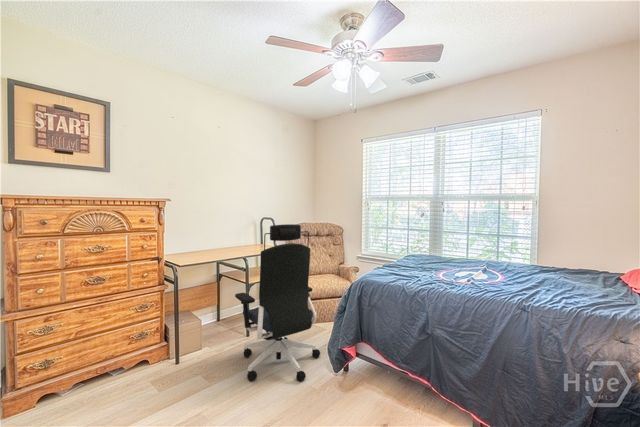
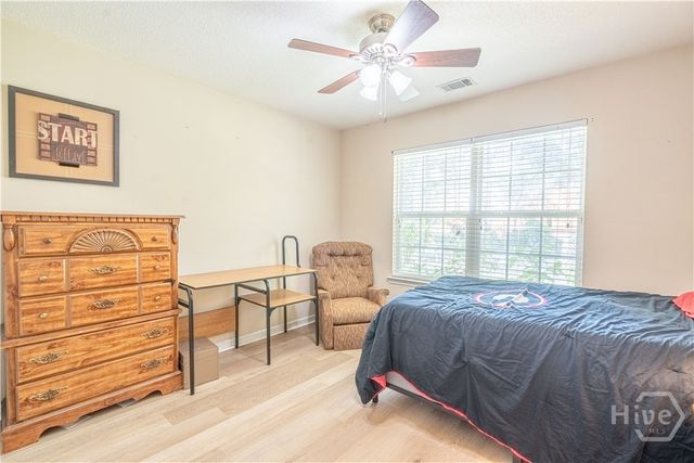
- office chair (282, 293)
